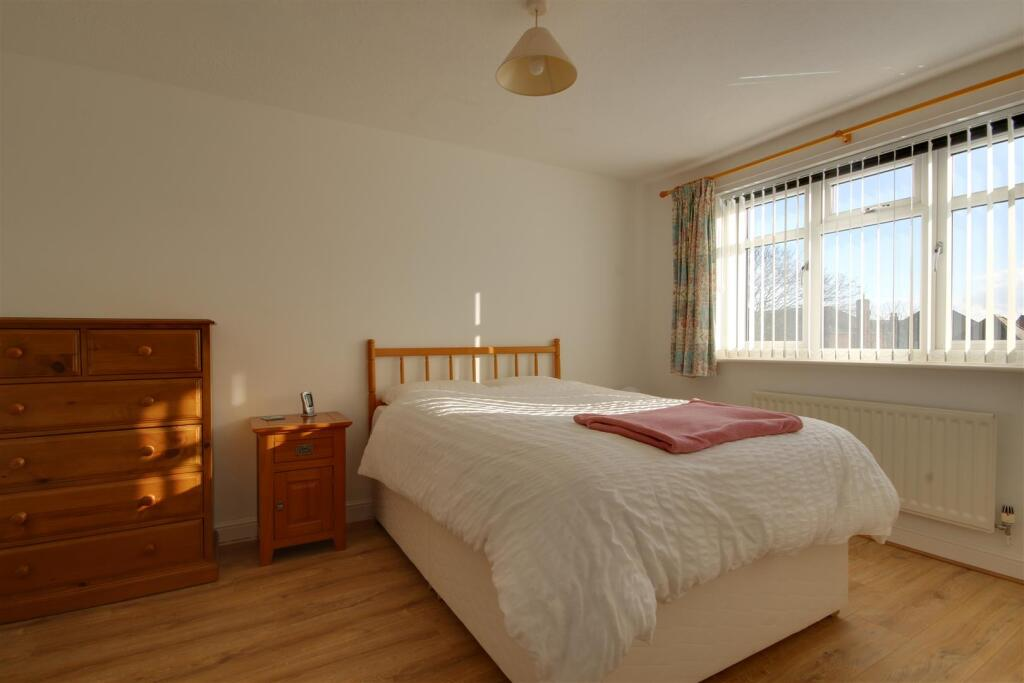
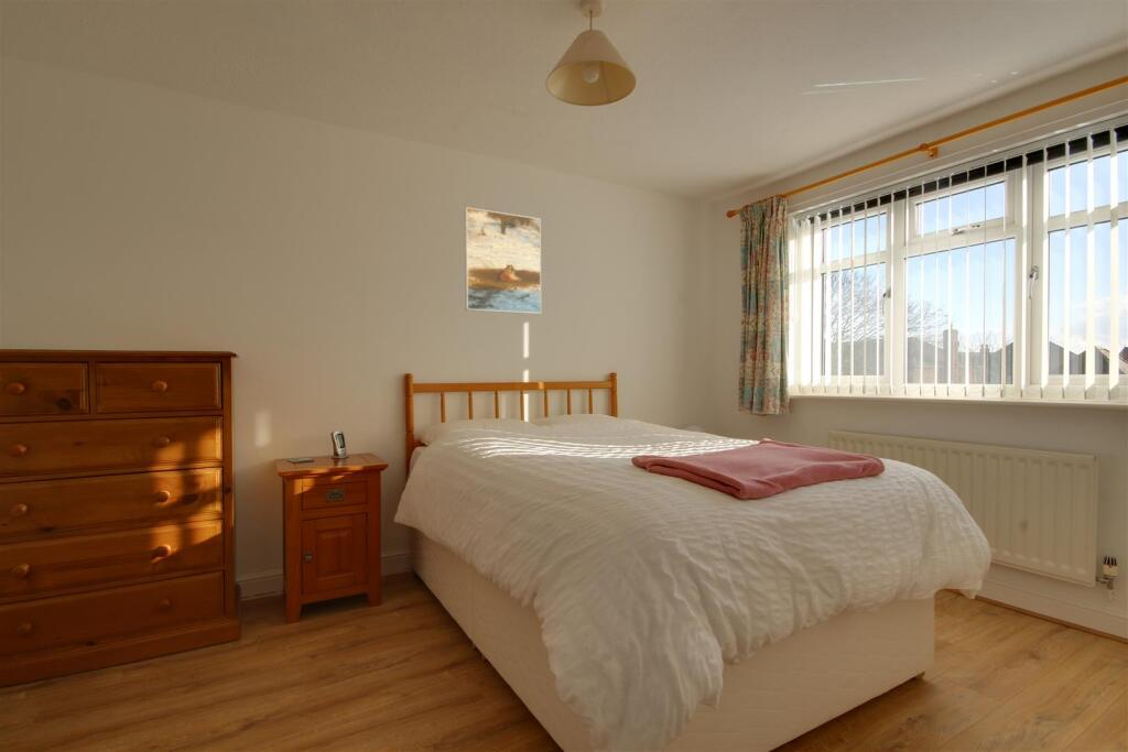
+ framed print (503, 262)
